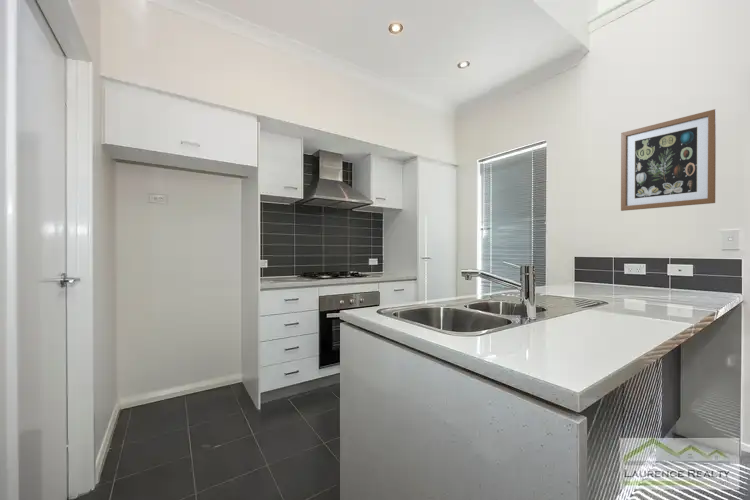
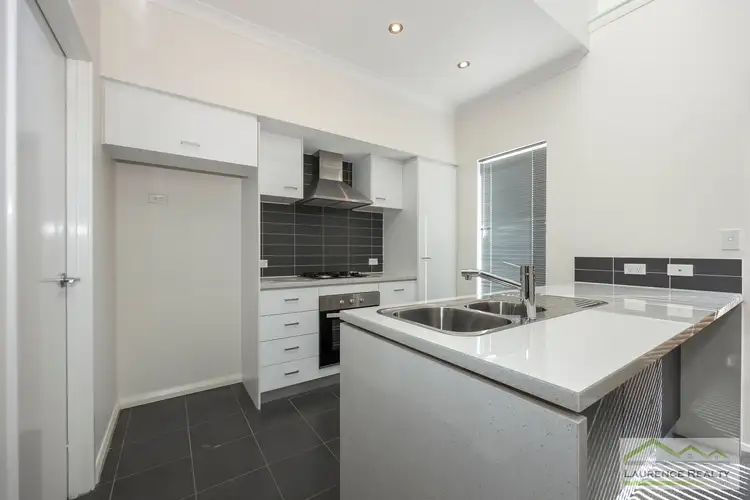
- wall art (664, 164)
